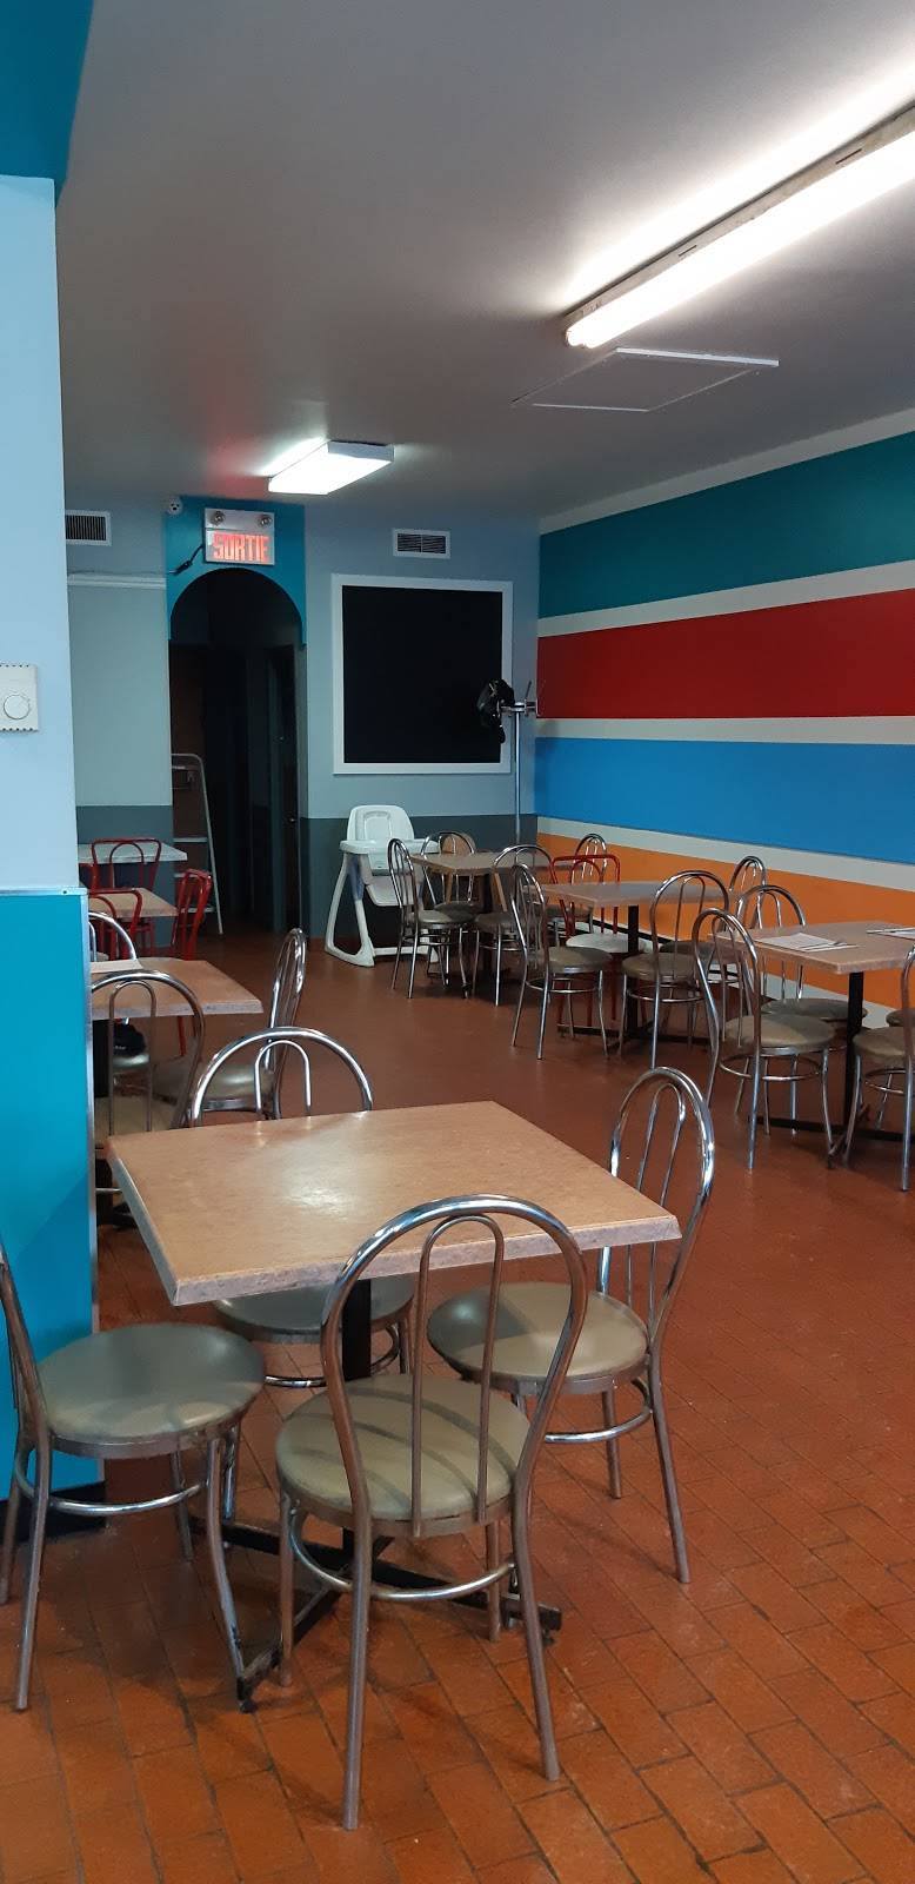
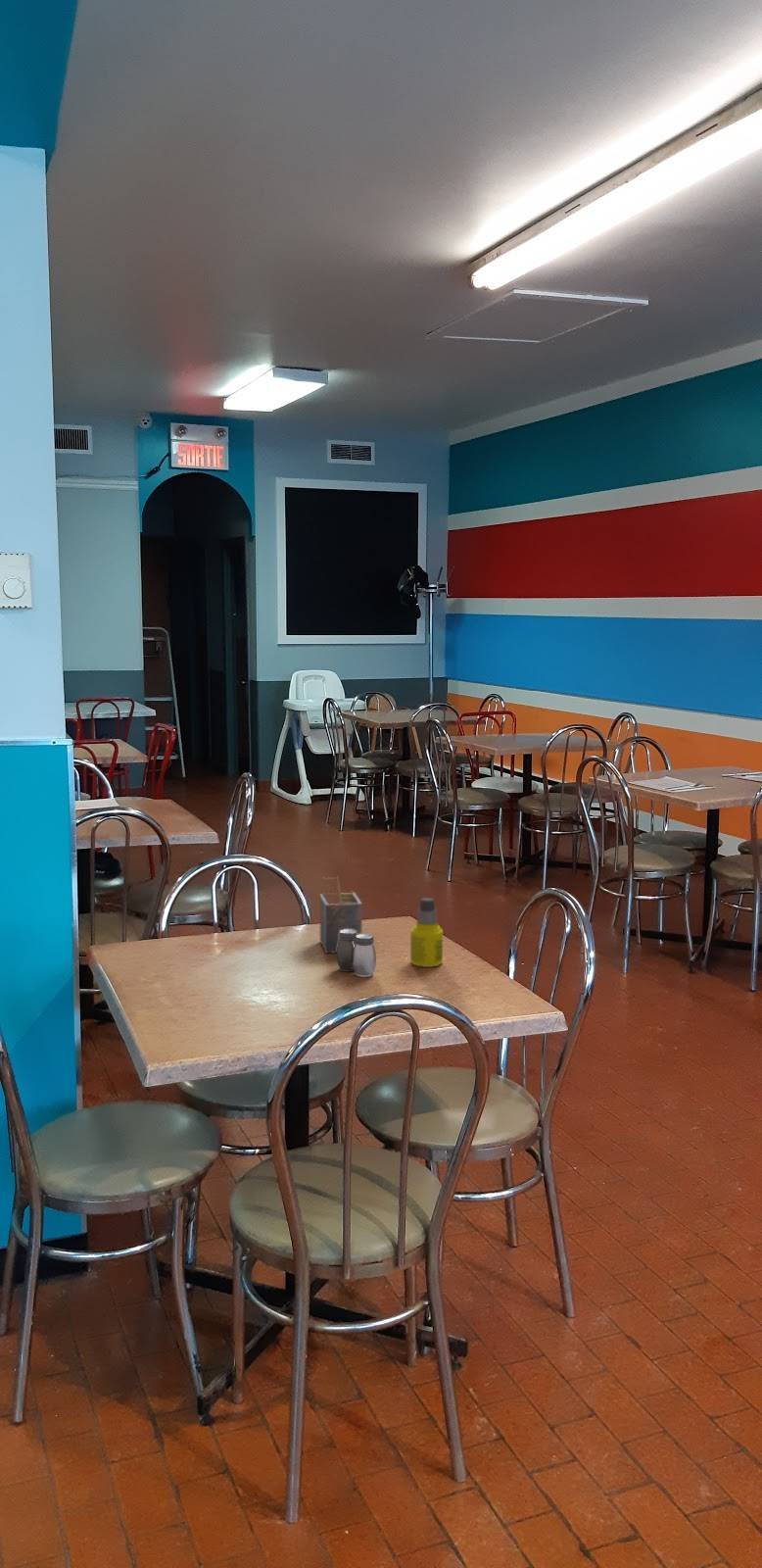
+ bottle (426, 930)
+ napkin holder (340, 913)
+ salt and pepper shaker (356, 952)
